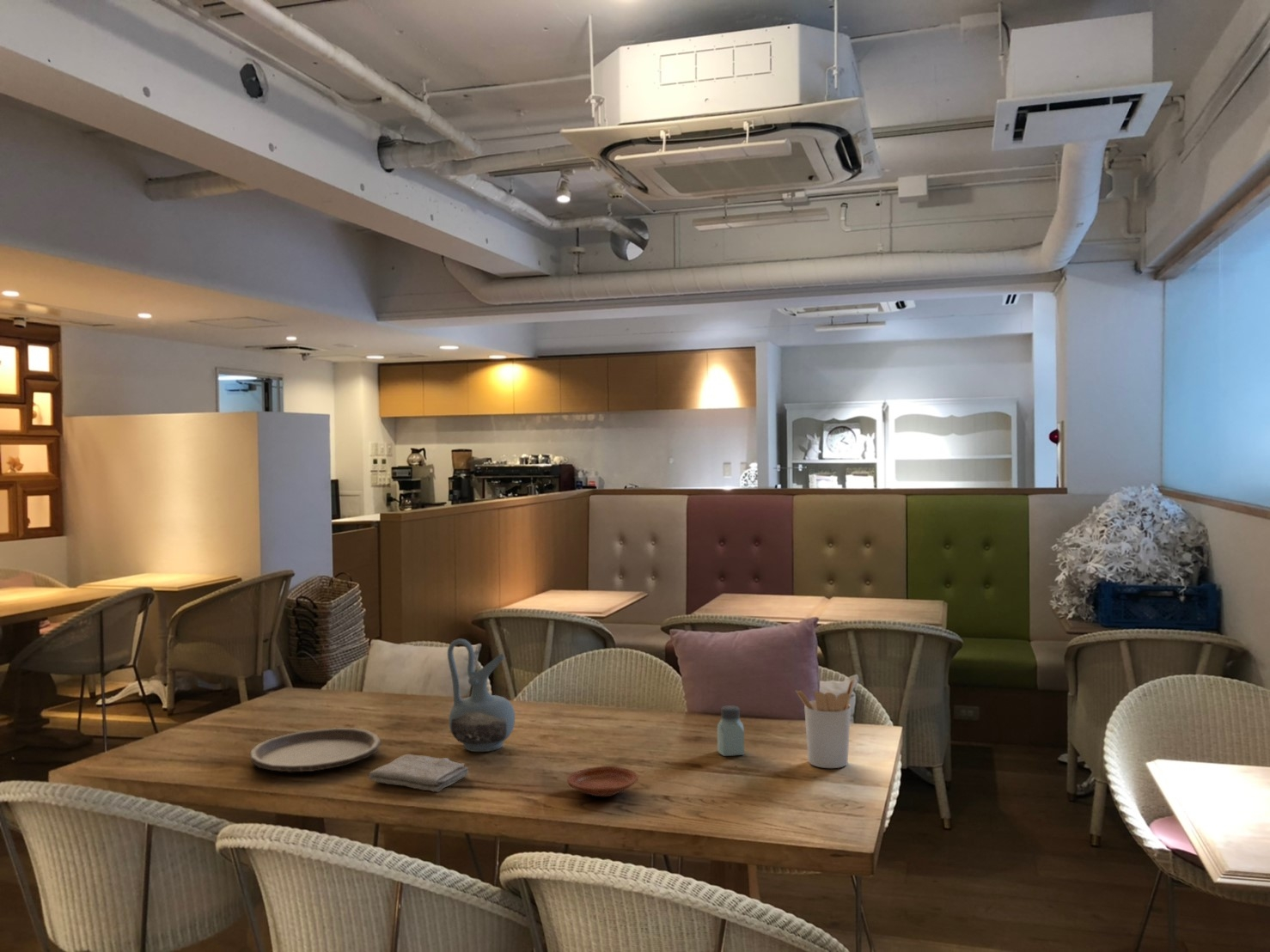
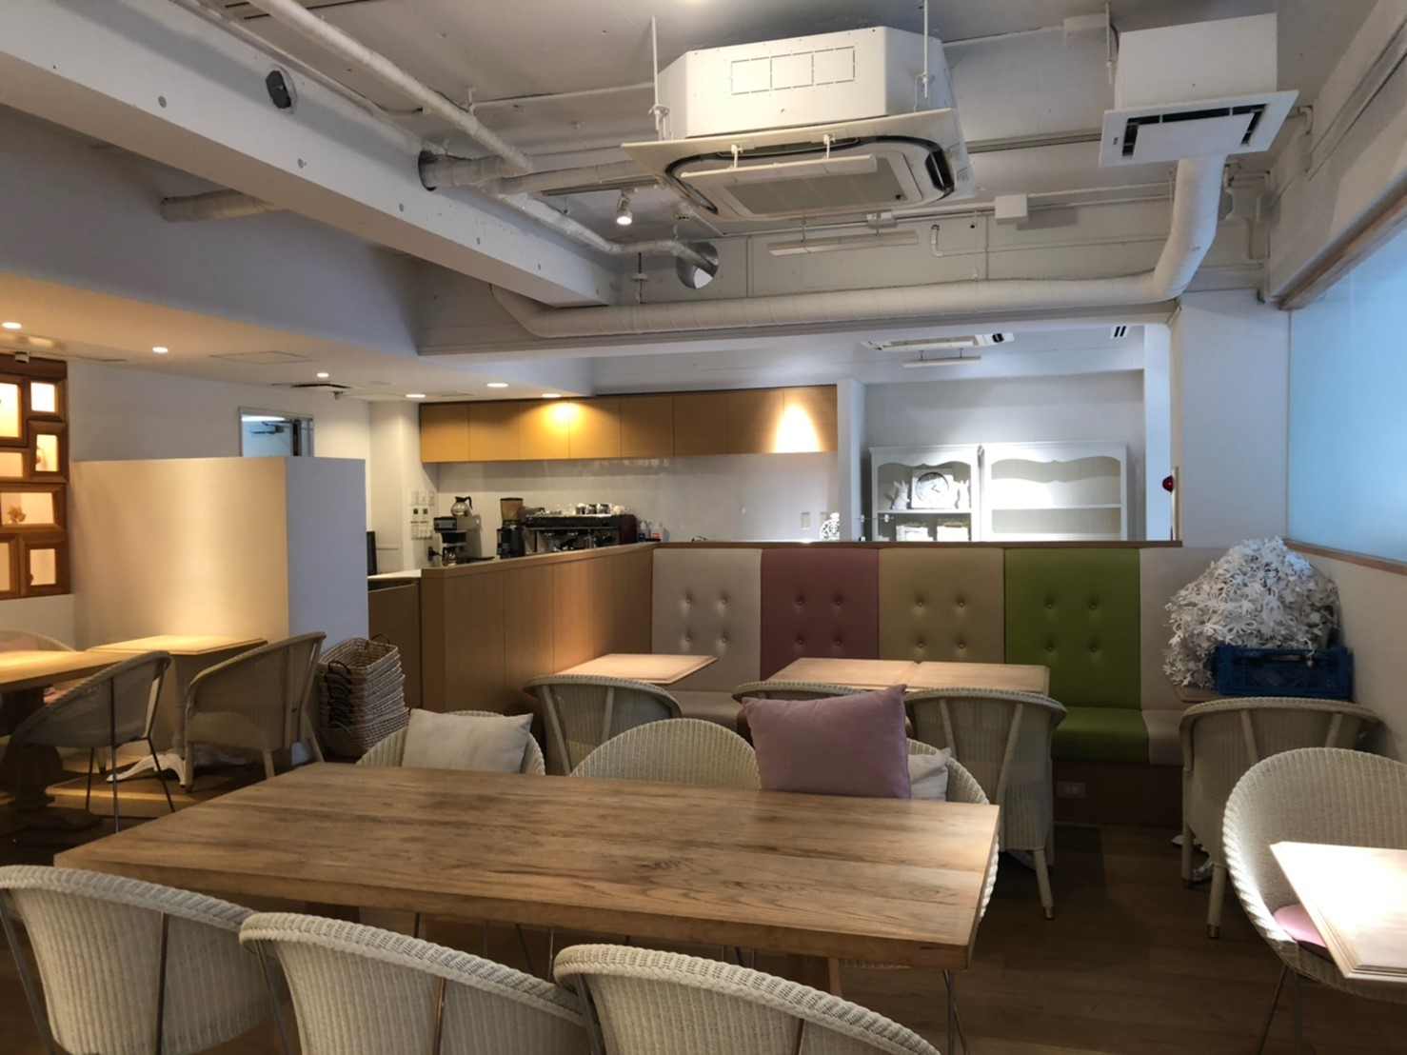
- plate (316, 750)
- saltshaker (730, 730)
- plate (602, 784)
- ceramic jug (481, 693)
- utensil holder (829, 723)
- washcloth (419, 772)
